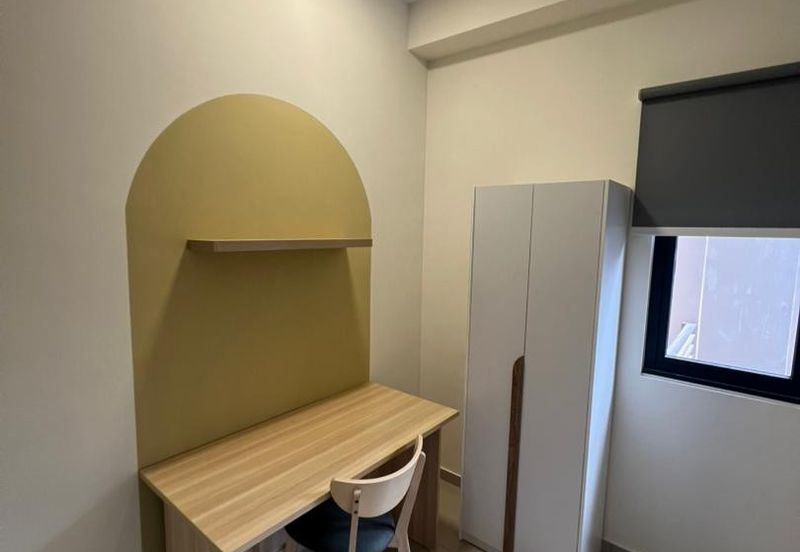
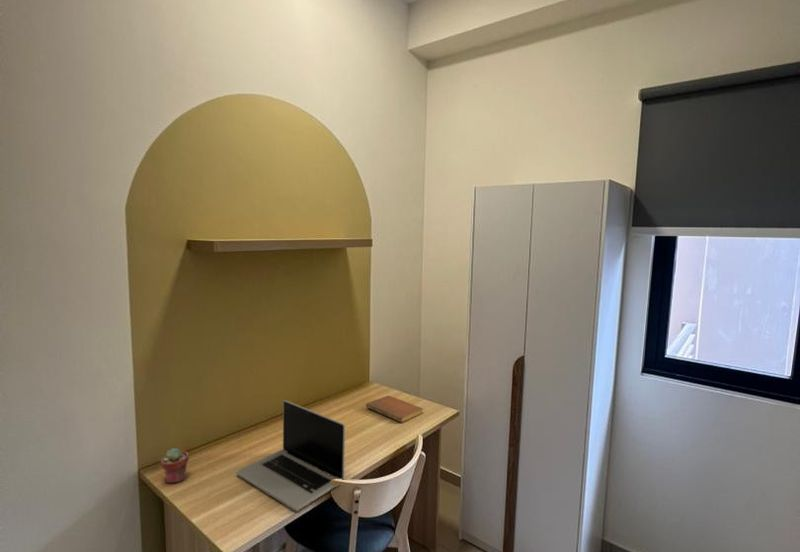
+ laptop (289, 449)
+ notebook (394, 408)
+ potted succulent (175, 463)
